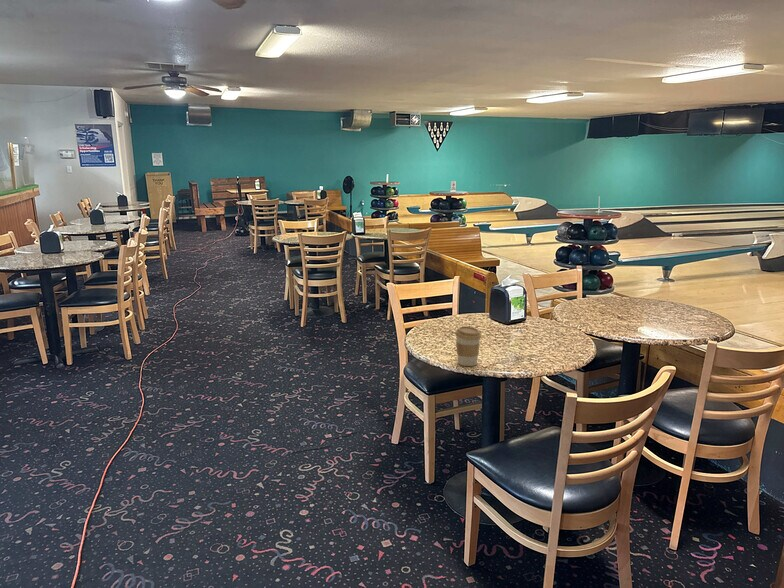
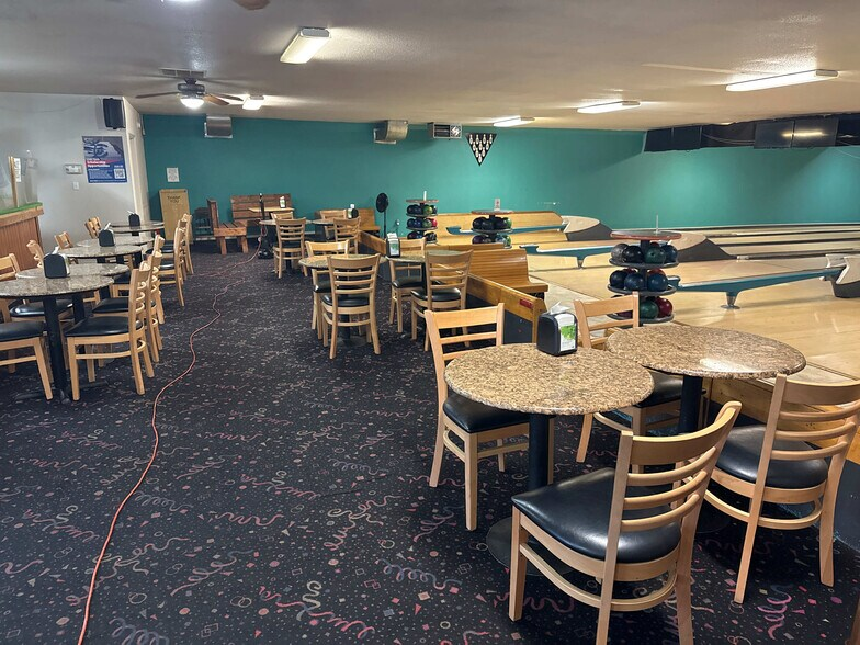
- coffee cup (467, 345)
